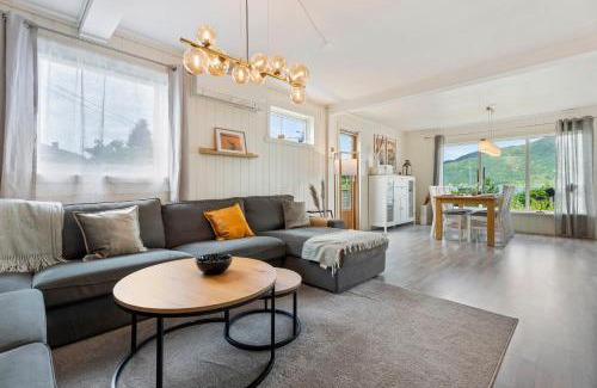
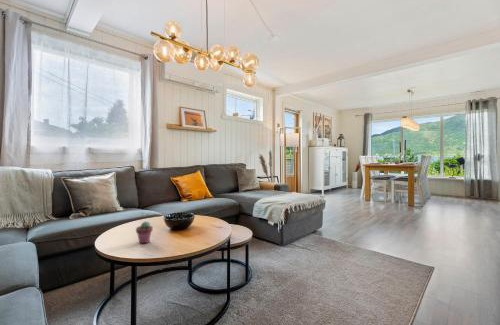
+ potted succulent (144, 231)
